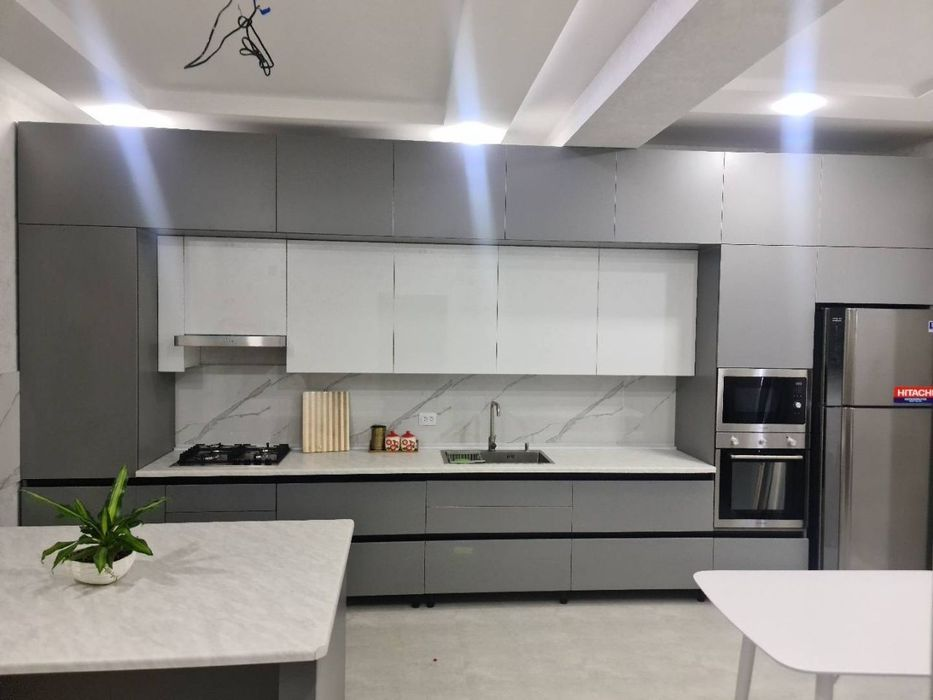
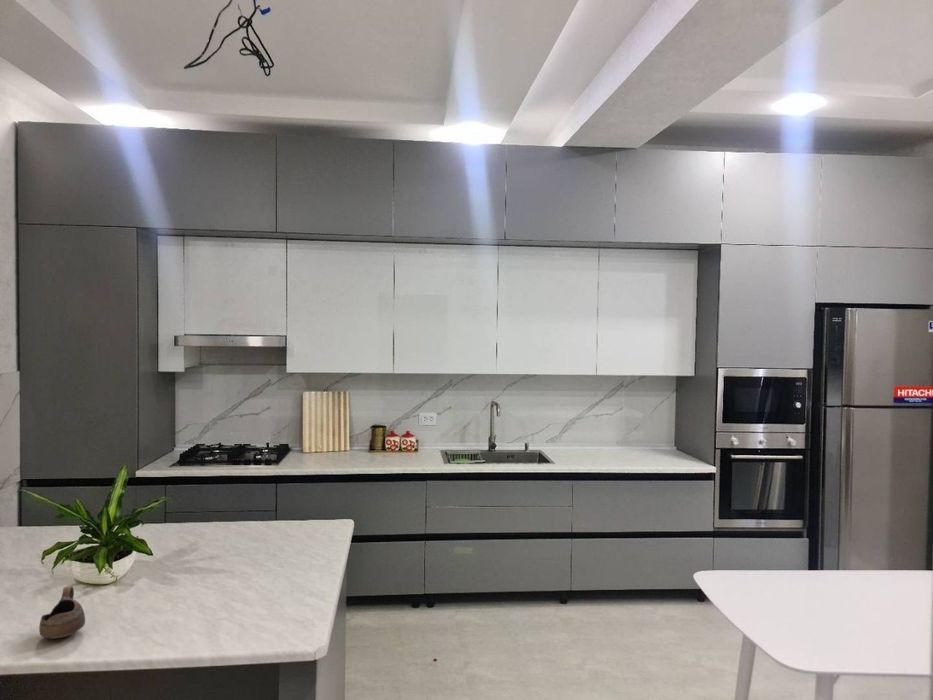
+ cup (66, 613)
